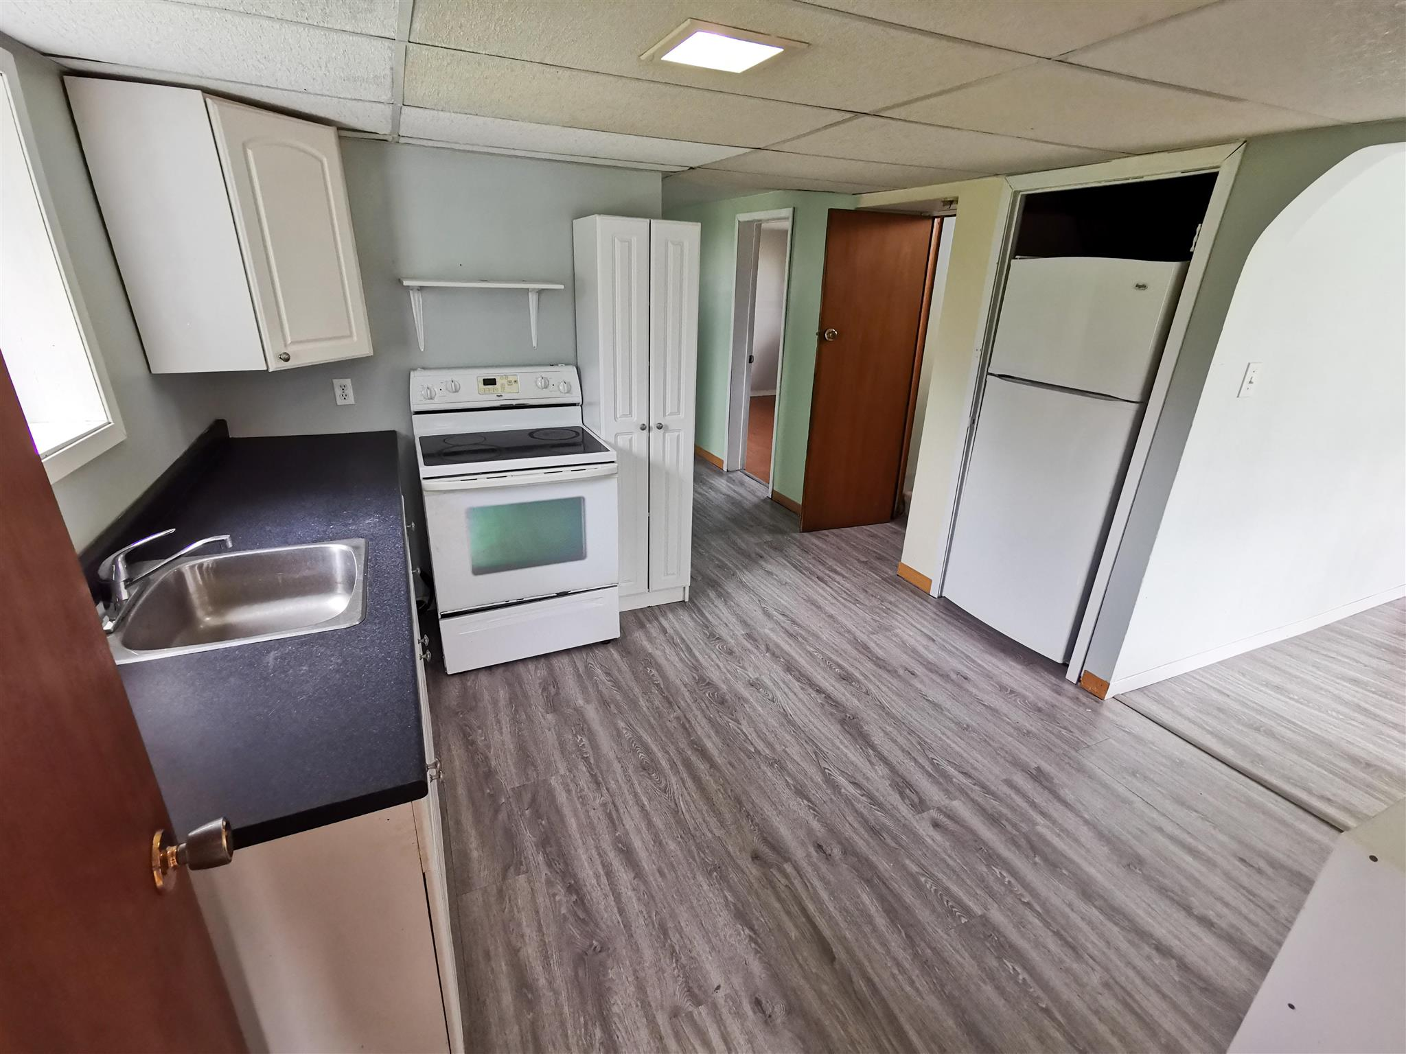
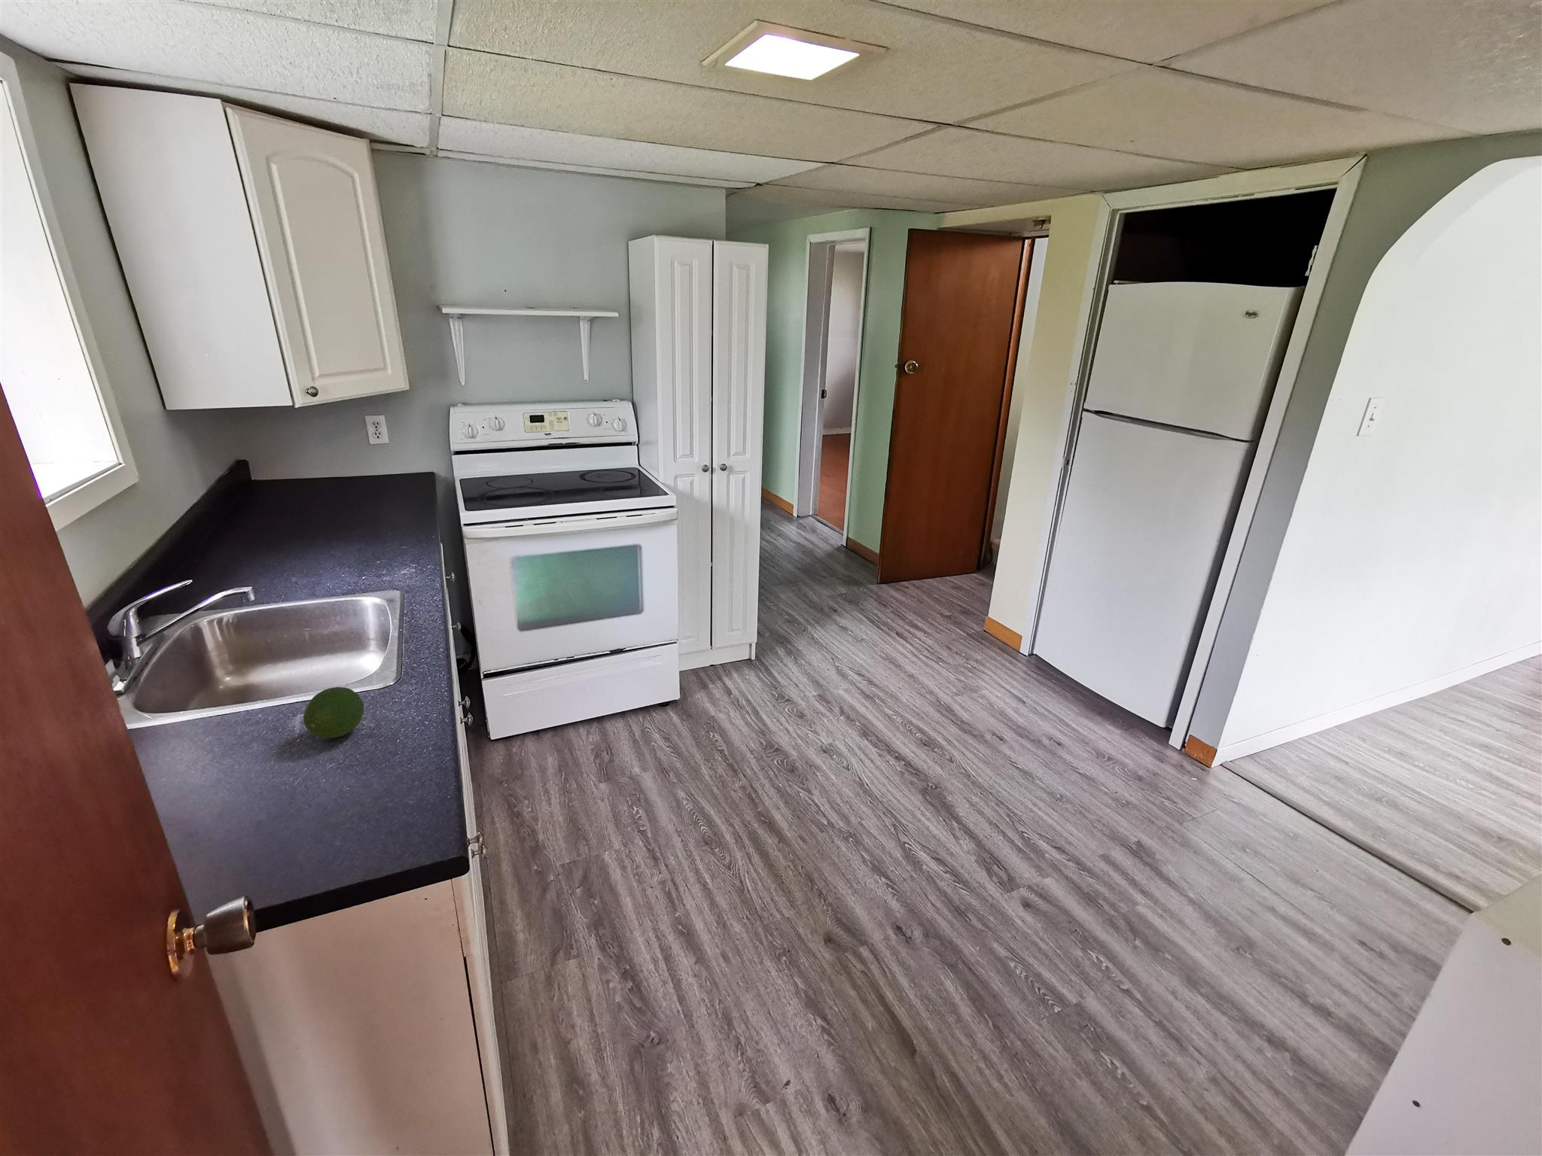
+ fruit (334, 713)
